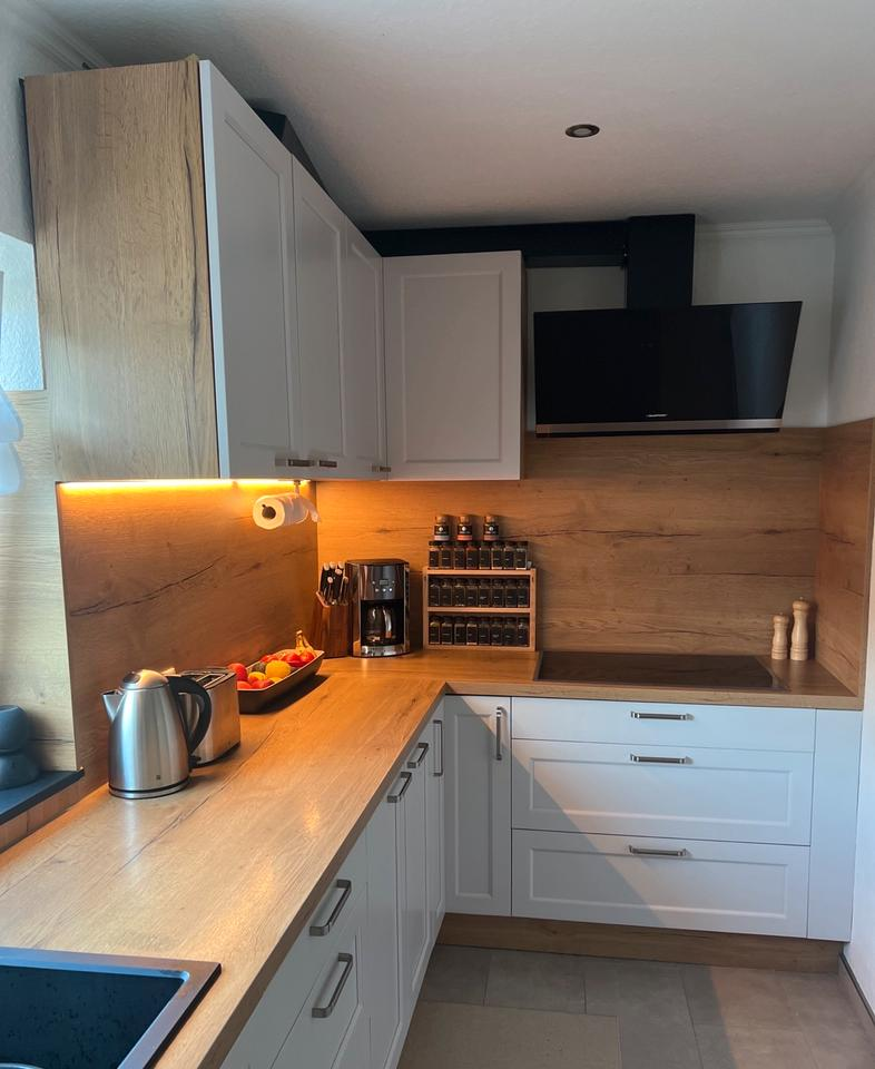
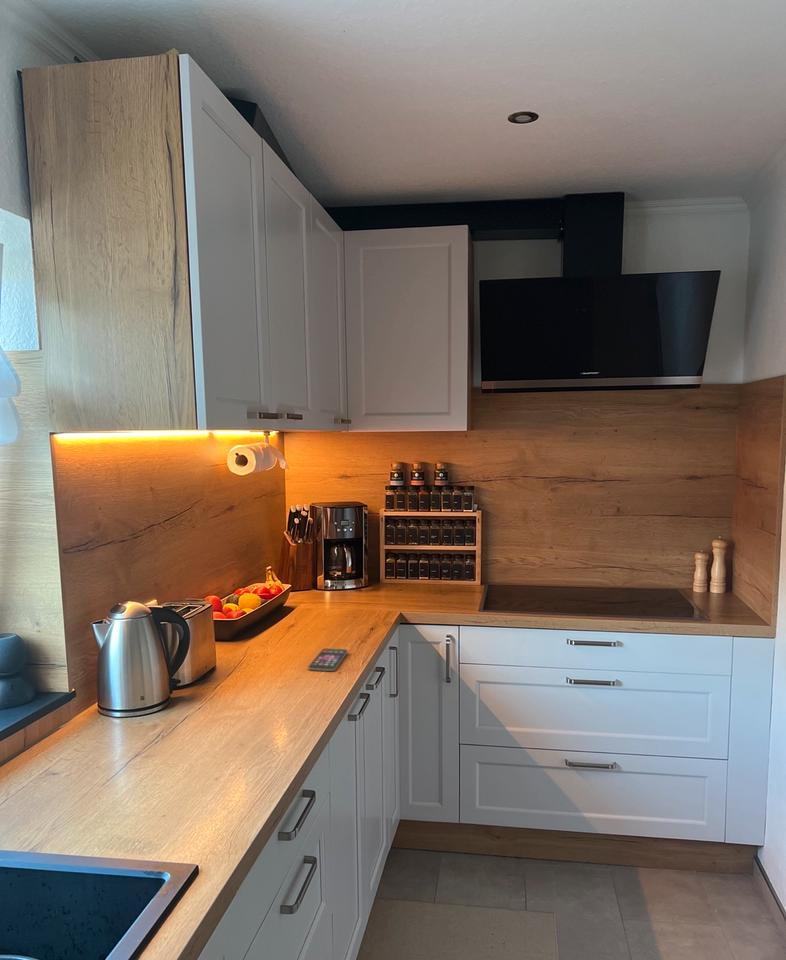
+ smartphone (328, 659)
